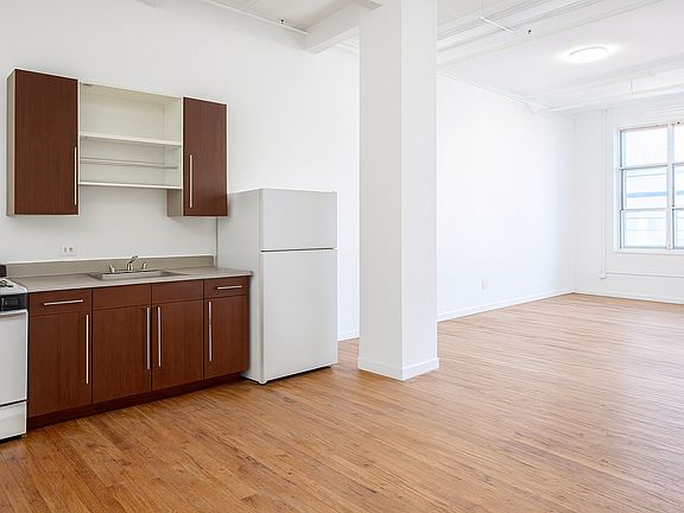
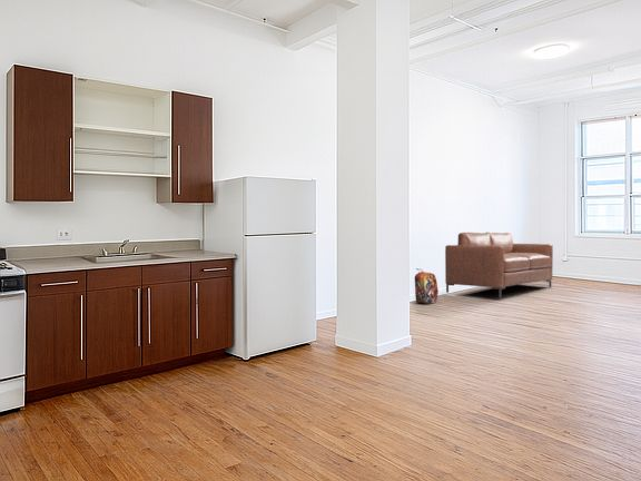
+ sofa (501, 261)
+ backpack (425, 285)
